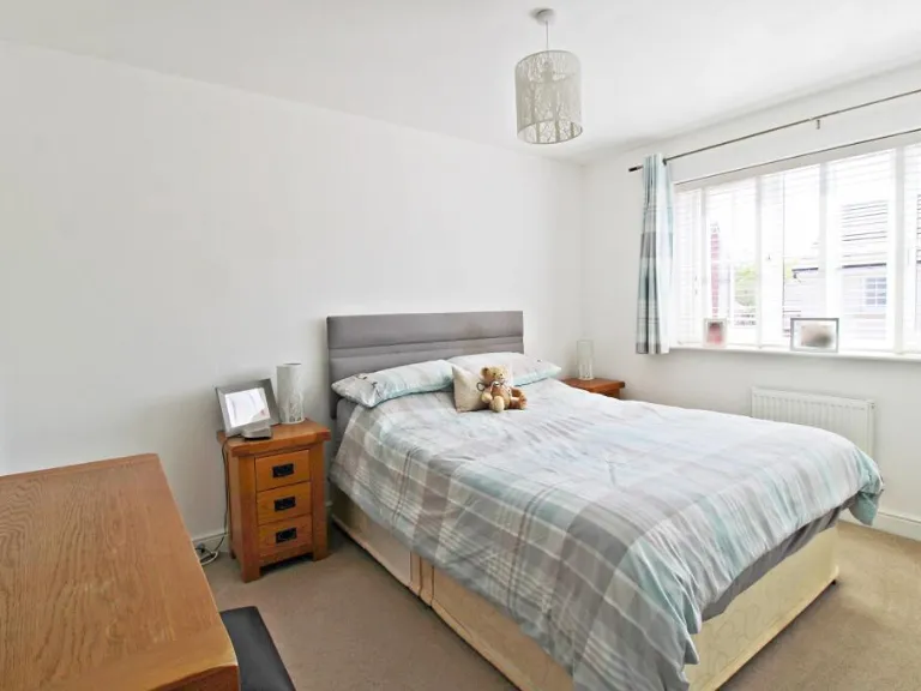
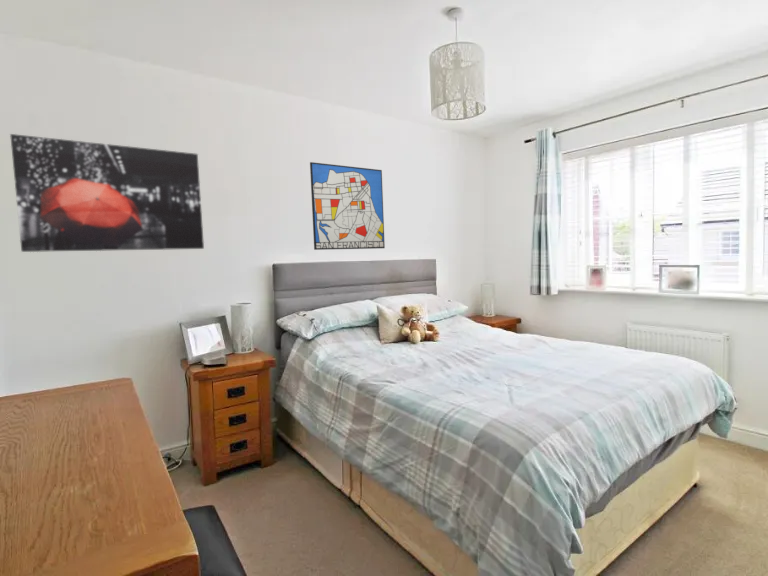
+ wall art (117, 198)
+ wall art (349, 207)
